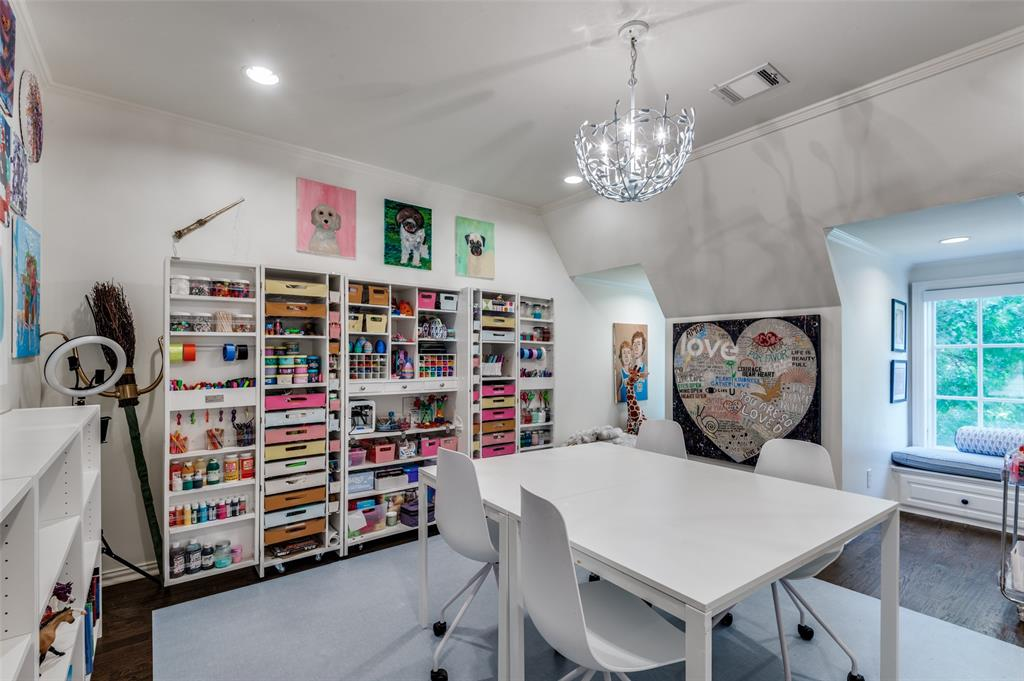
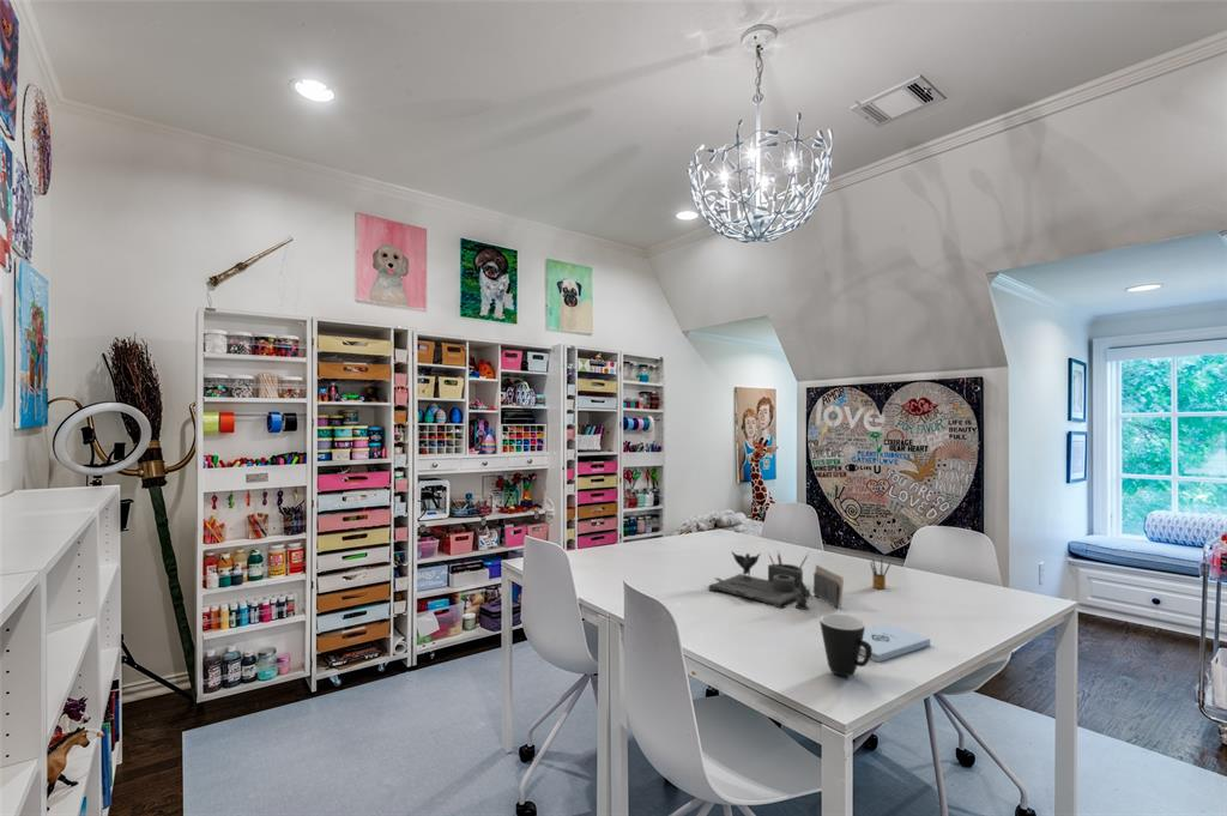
+ notepad (882, 641)
+ desk organizer (778, 574)
+ mug (846, 648)
+ pencil box (881, 573)
